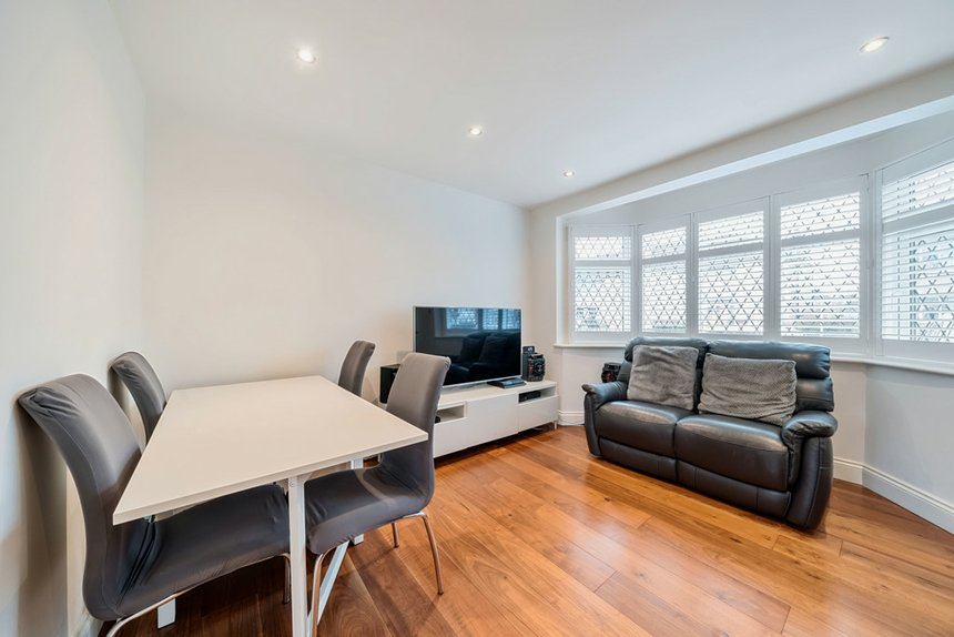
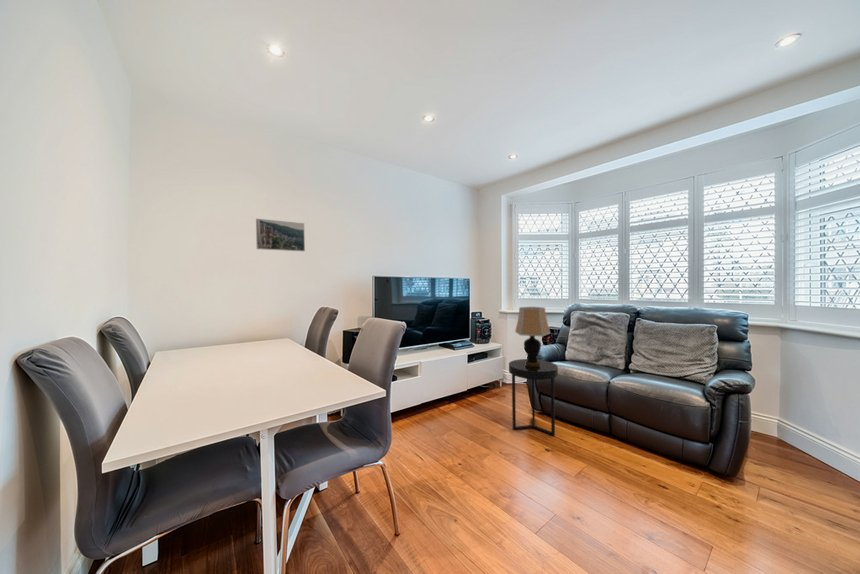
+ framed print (281, 235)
+ side table (533, 396)
+ table lamp (532, 336)
